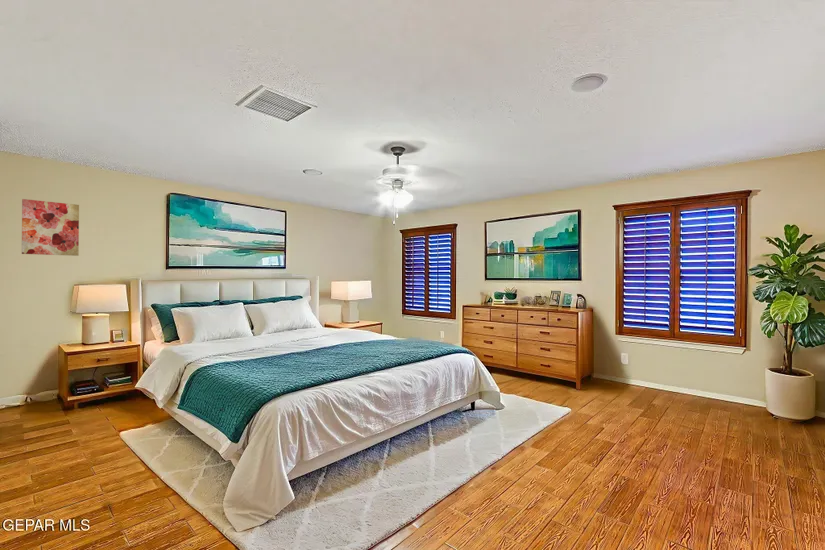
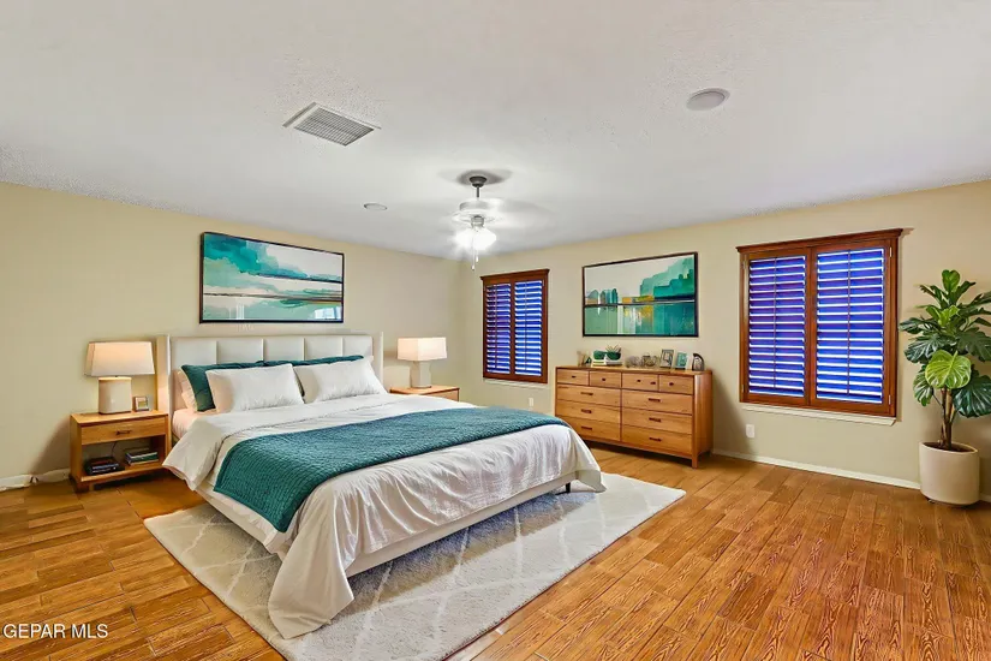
- wall art (51, 228)
